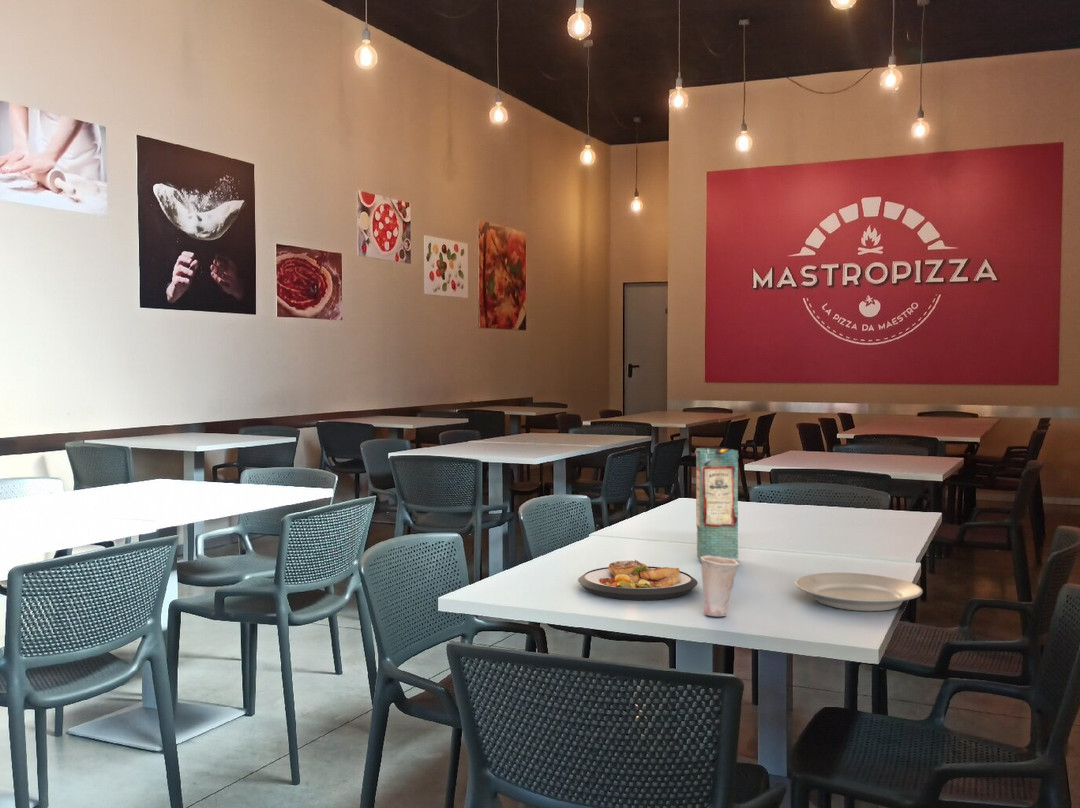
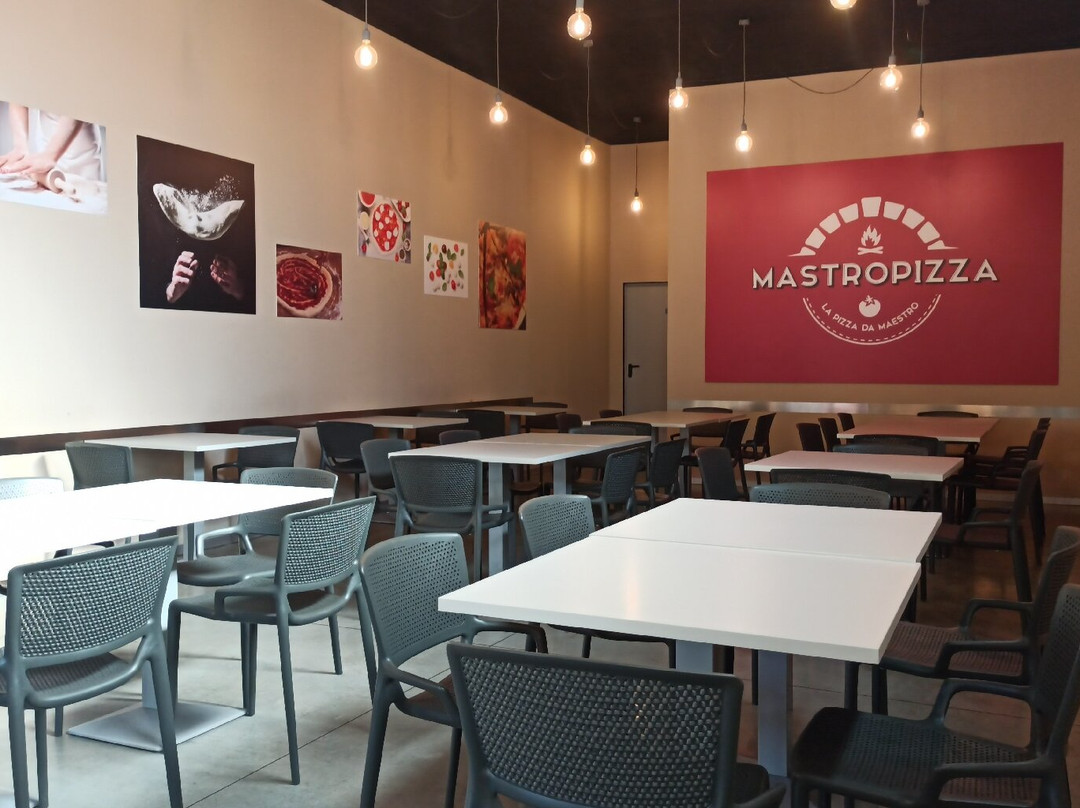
- cup (719, 586)
- plate (637, 577)
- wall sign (716, 505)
- plate (857, 593)
